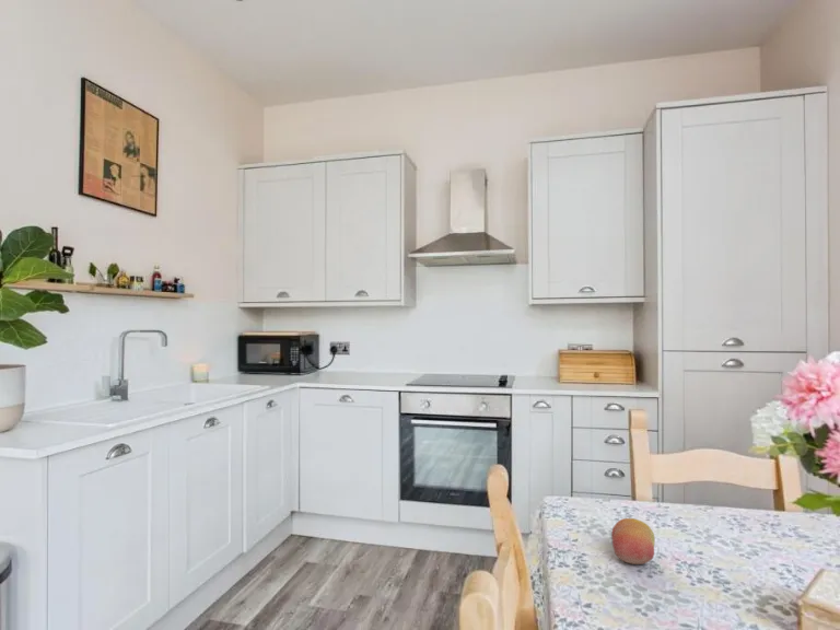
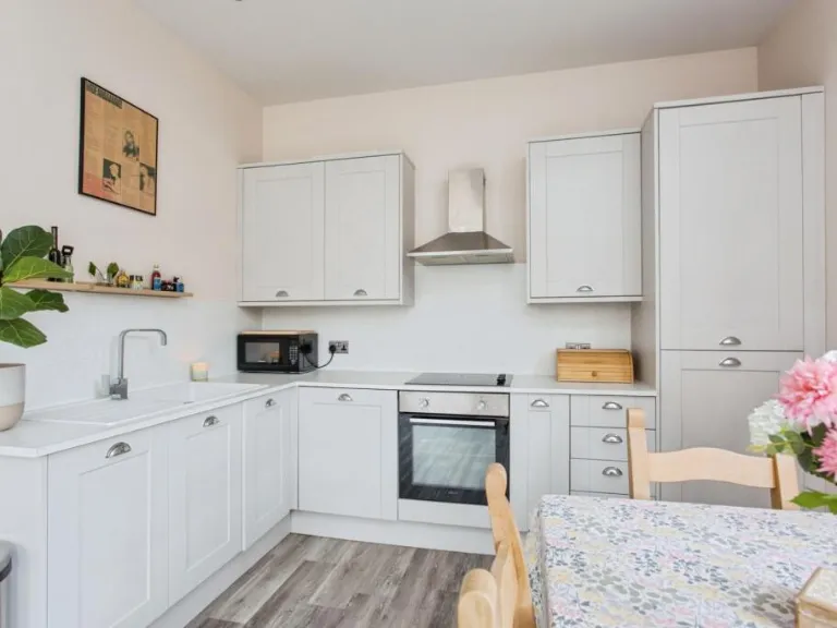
- fruit (632, 539)
